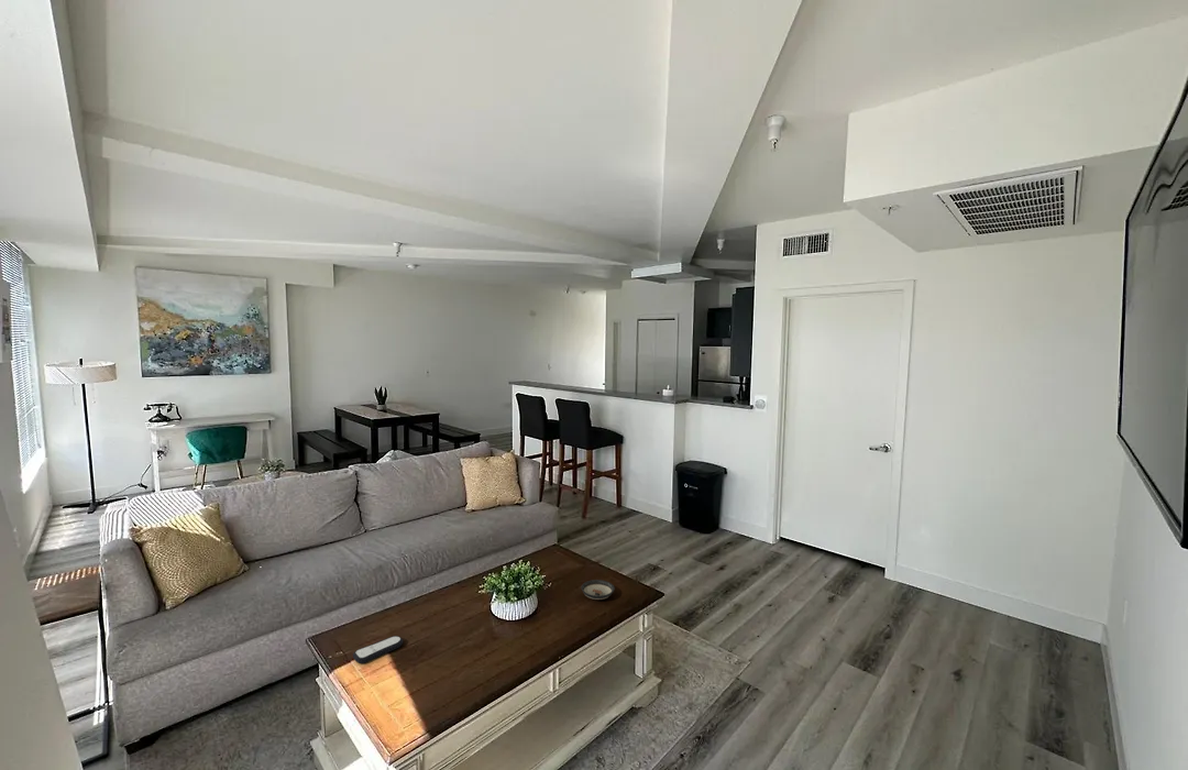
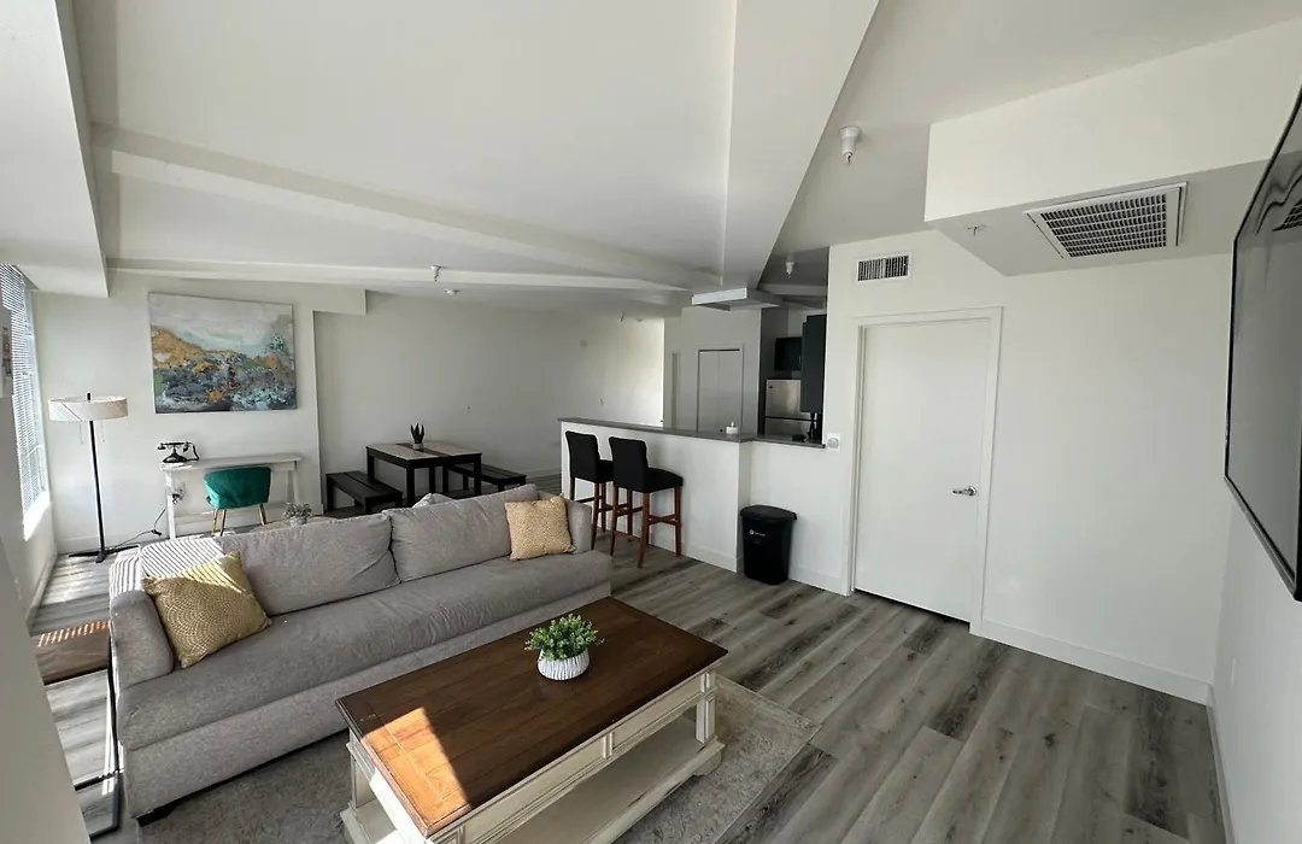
- remote control (378, 648)
- saucer (597, 591)
